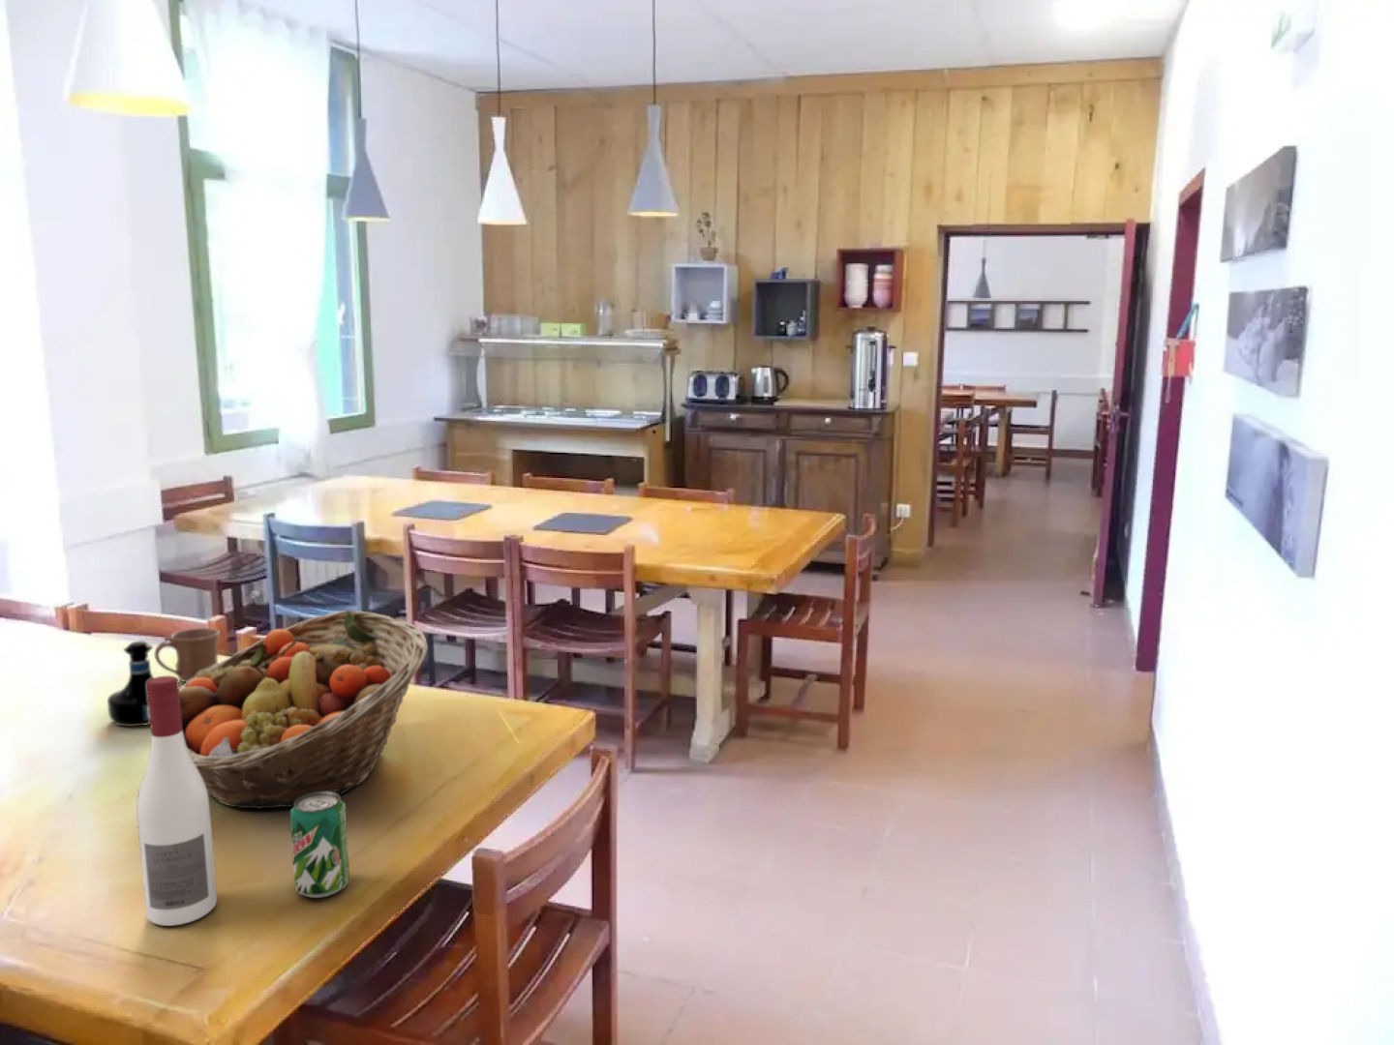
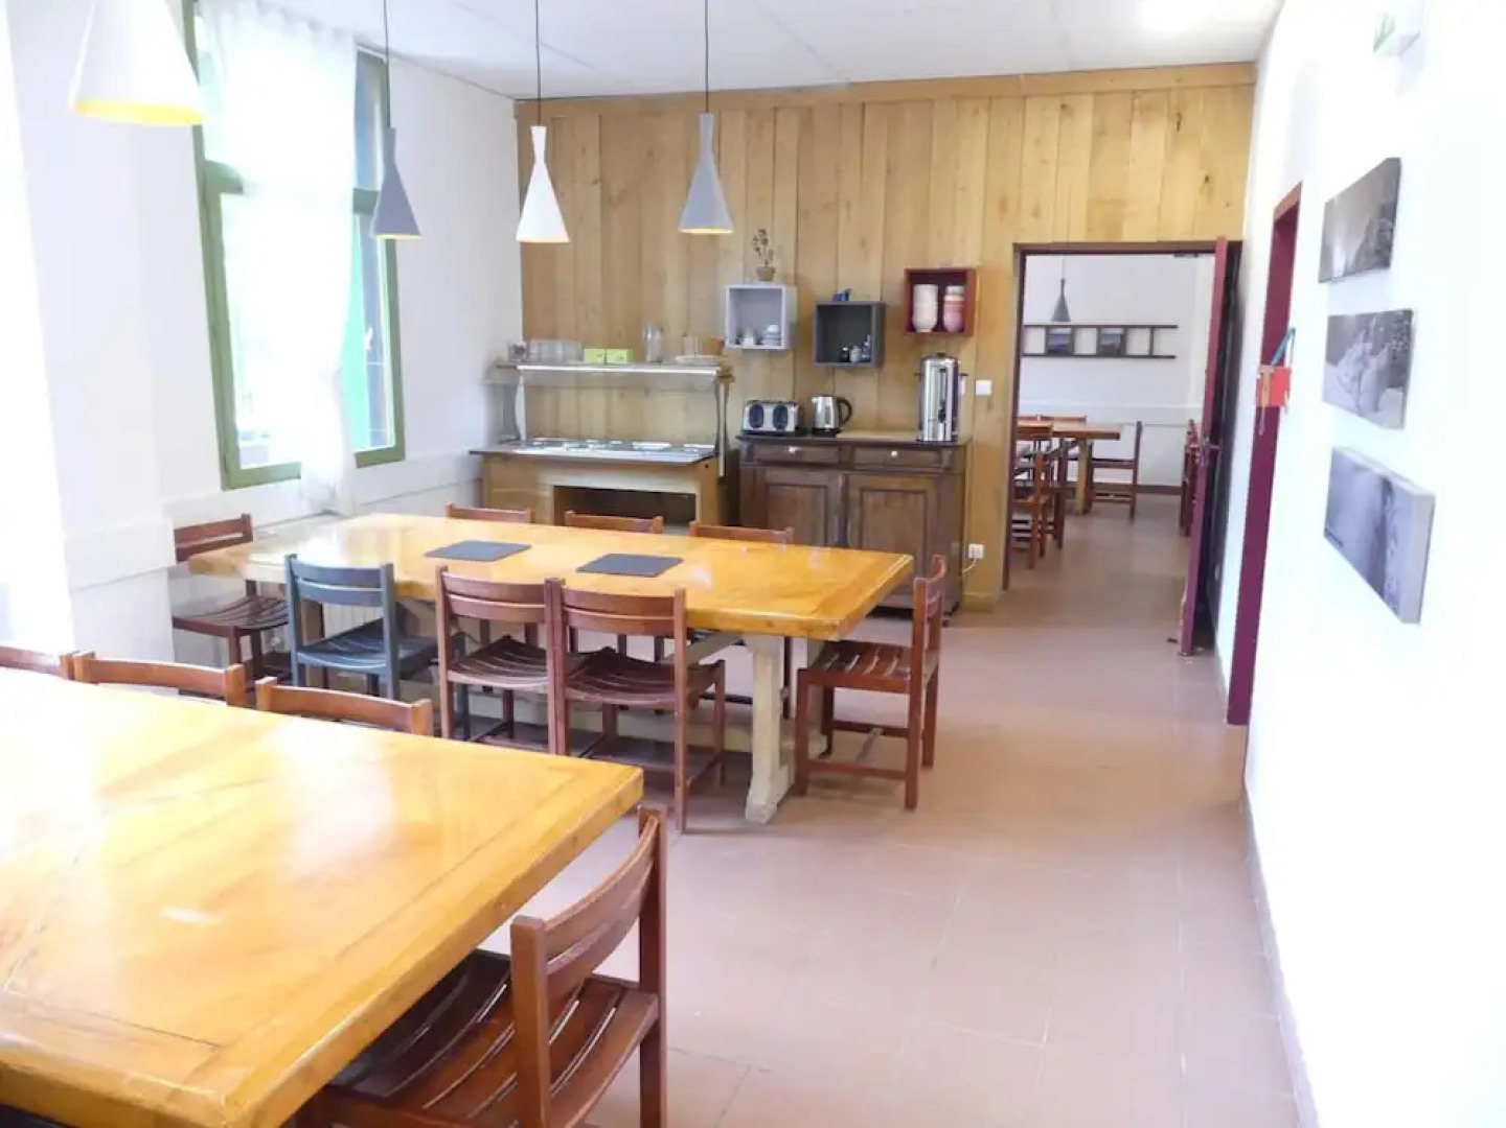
- mug (188, 656)
- fruit basket (297, 701)
- beverage can (319, 845)
- tequila bottle (140, 679)
- alcohol (172, 796)
